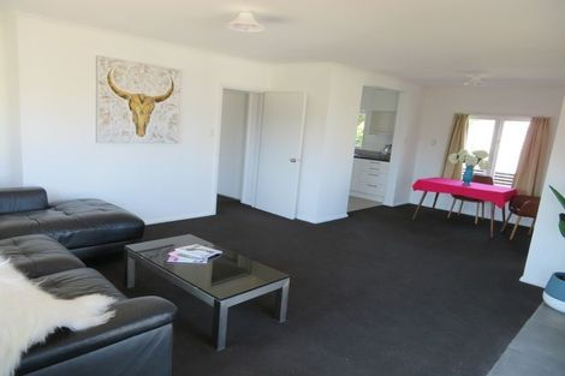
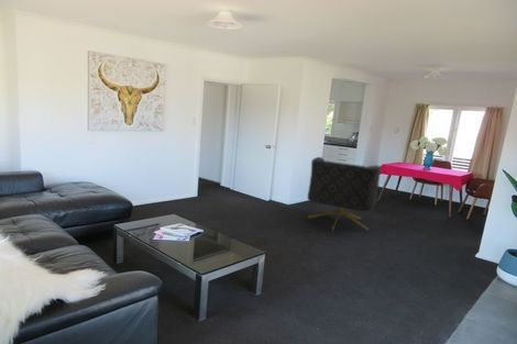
+ armchair (342, 191)
